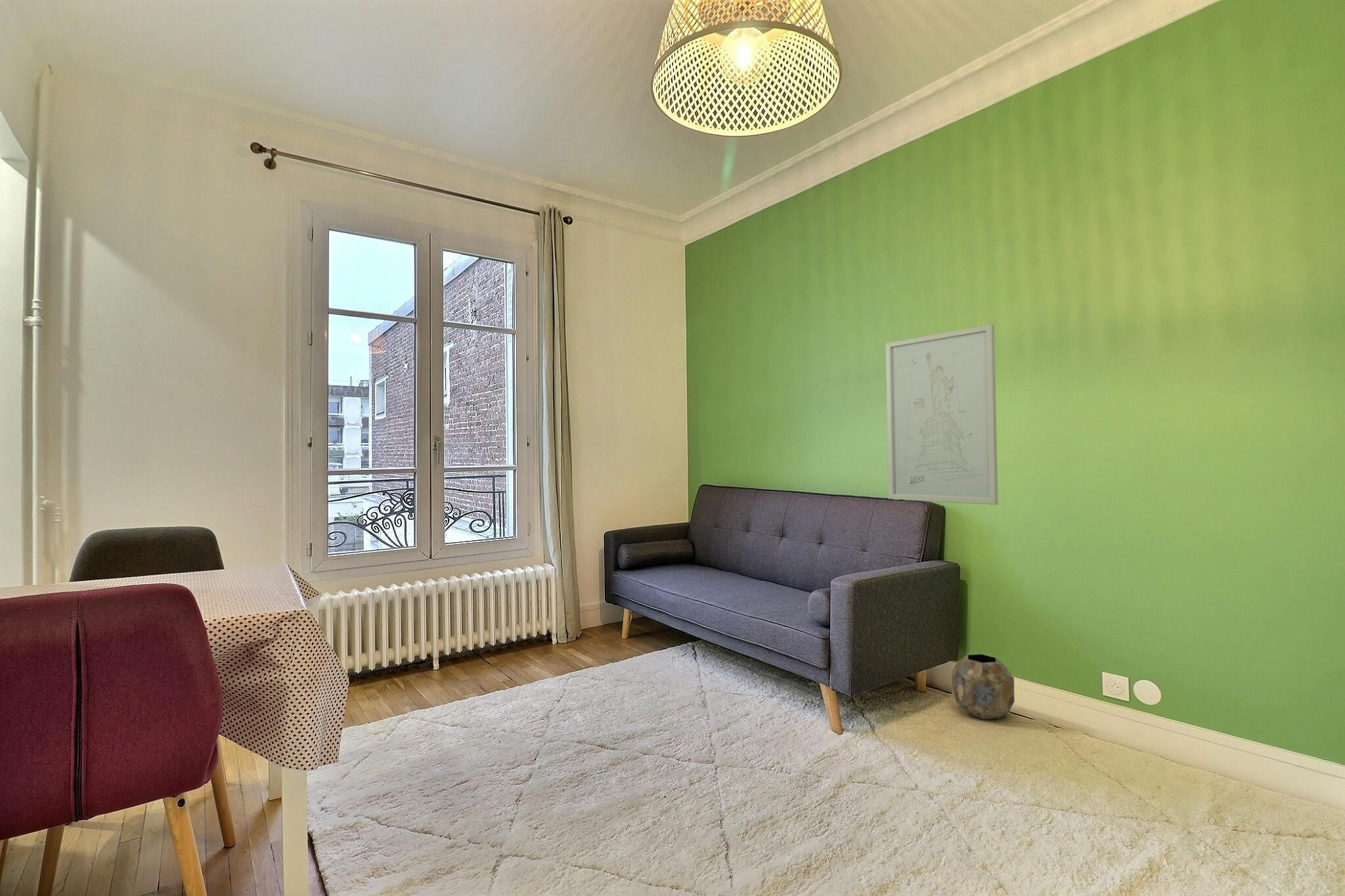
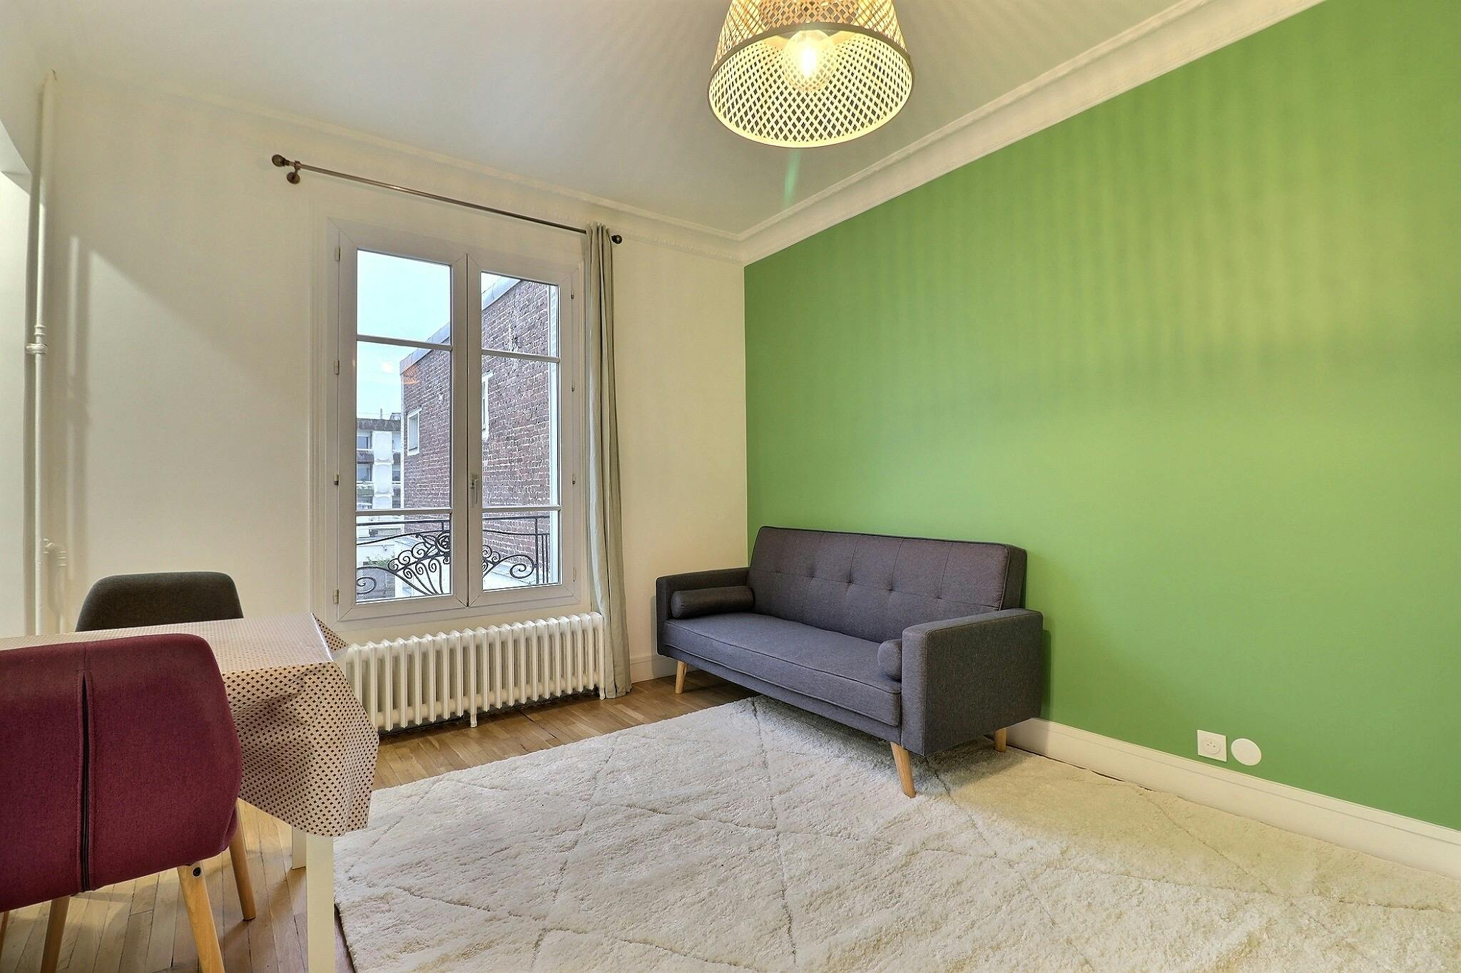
- wall art (937, 417)
- planter (982, 686)
